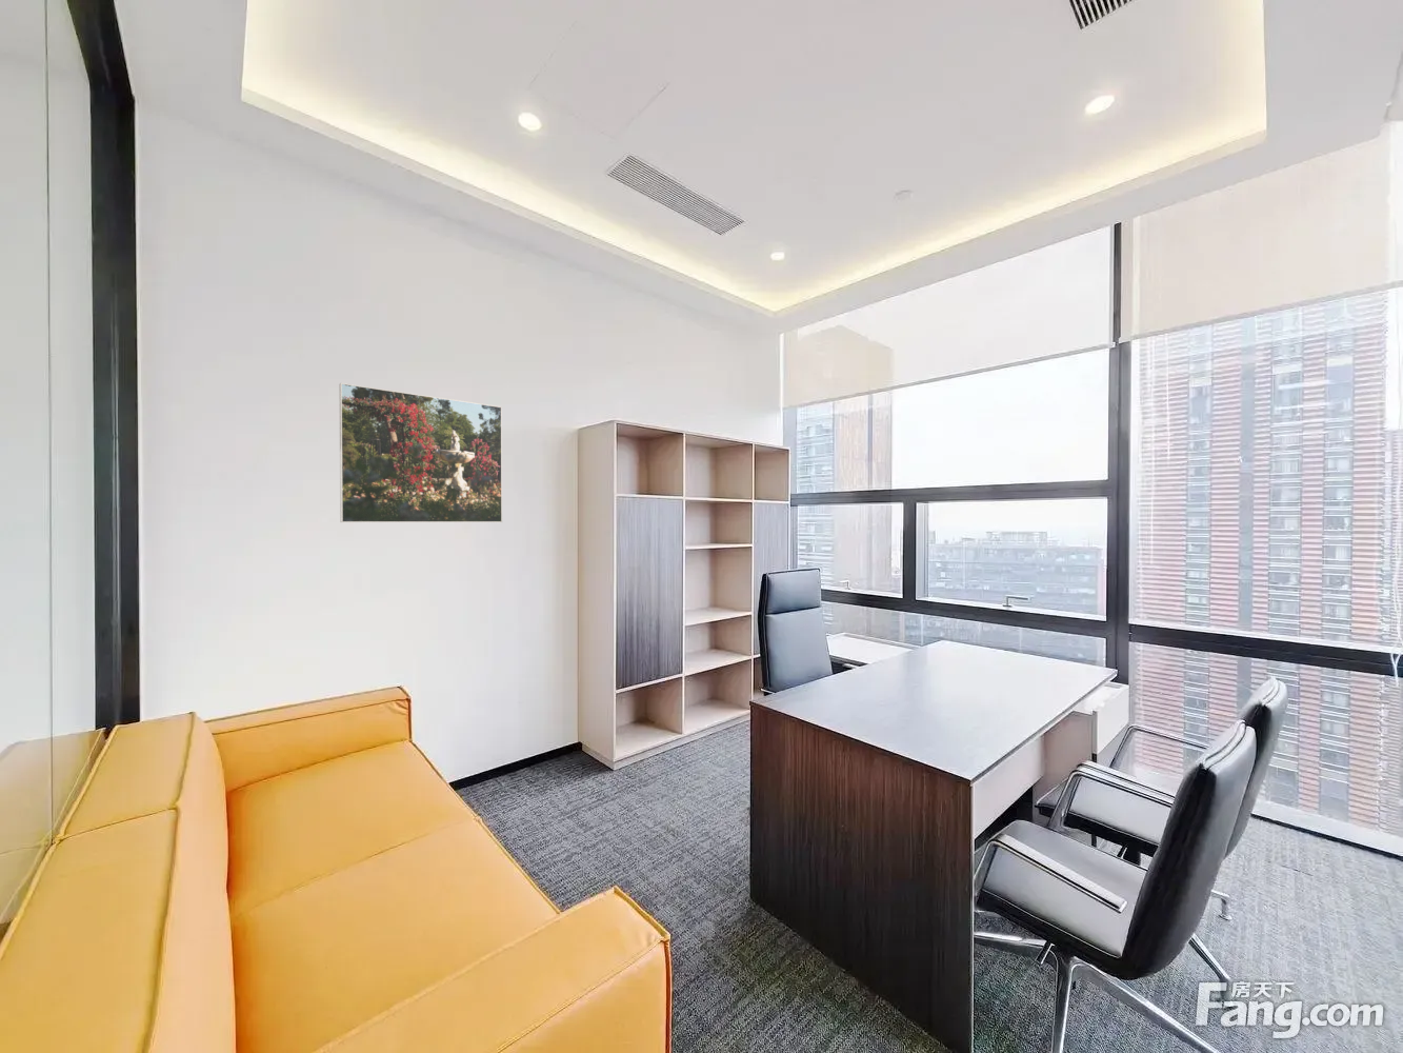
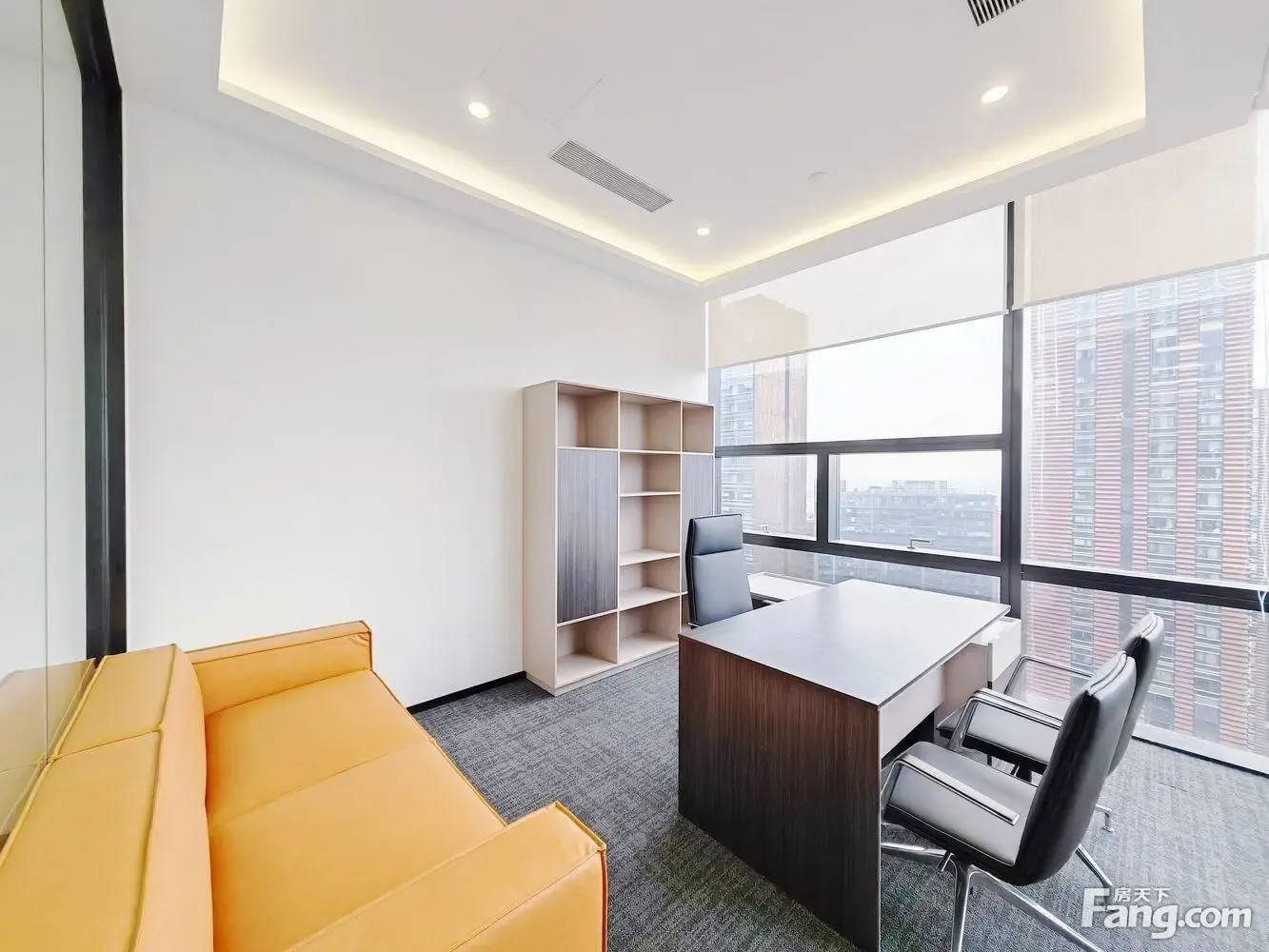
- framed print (428, 459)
